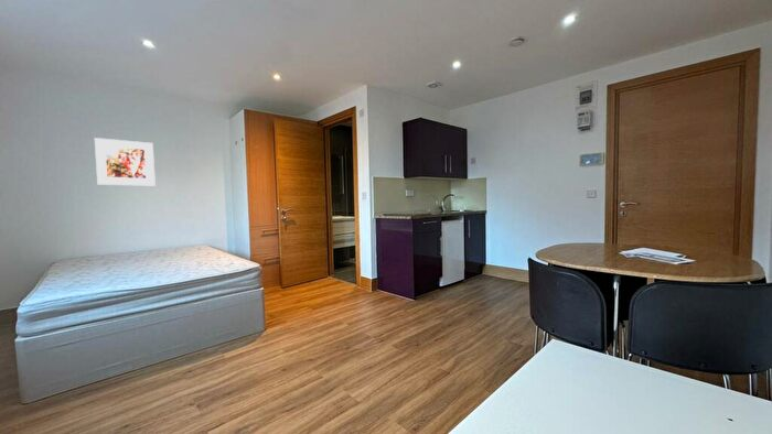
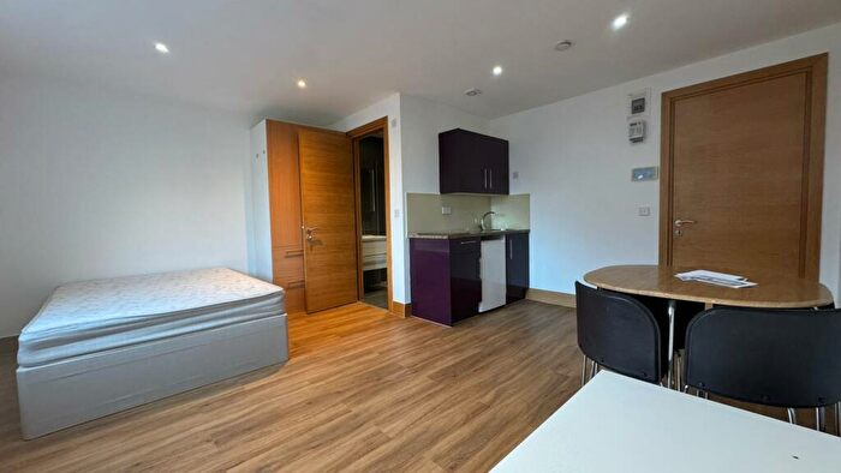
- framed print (126, 162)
